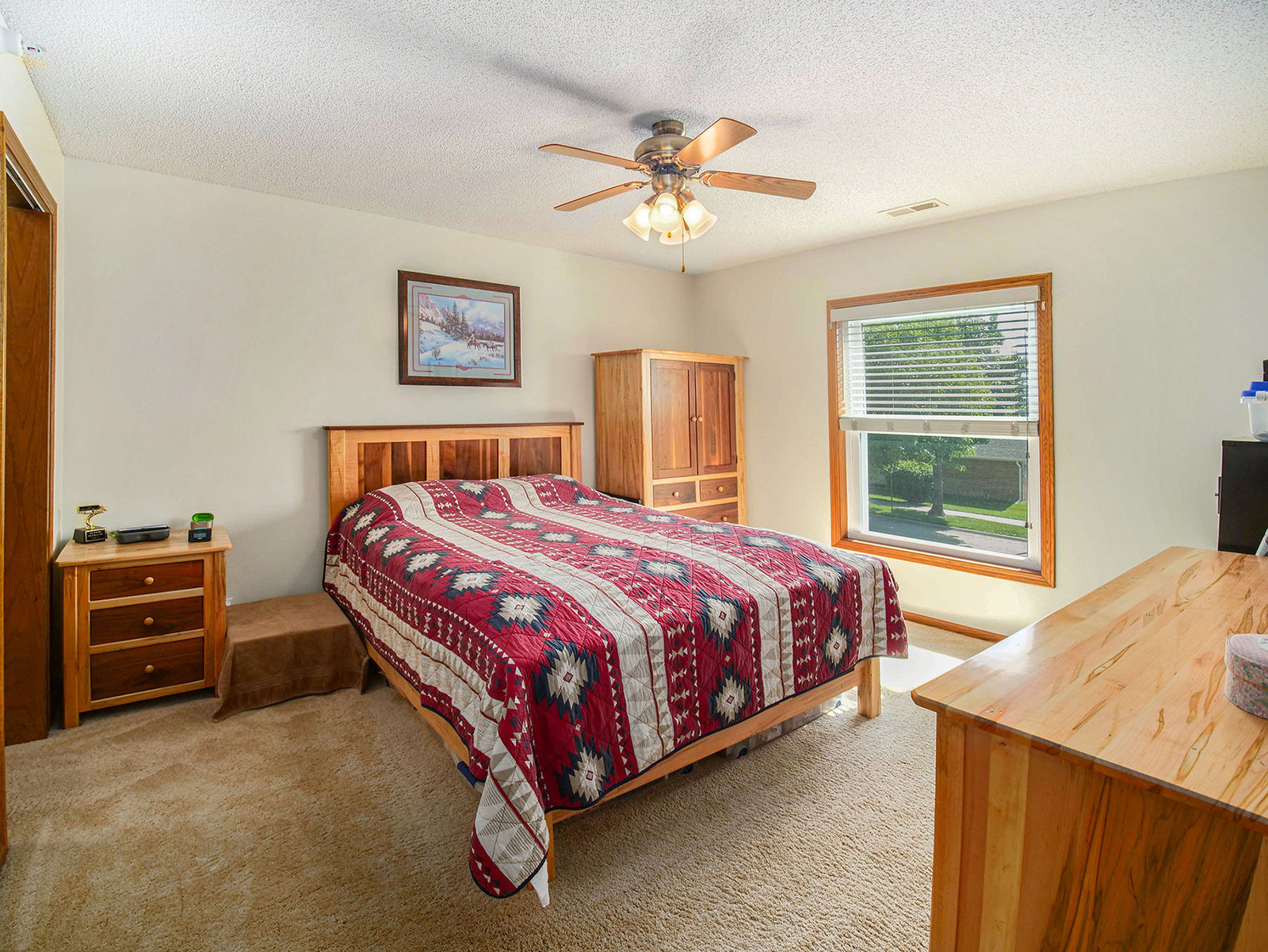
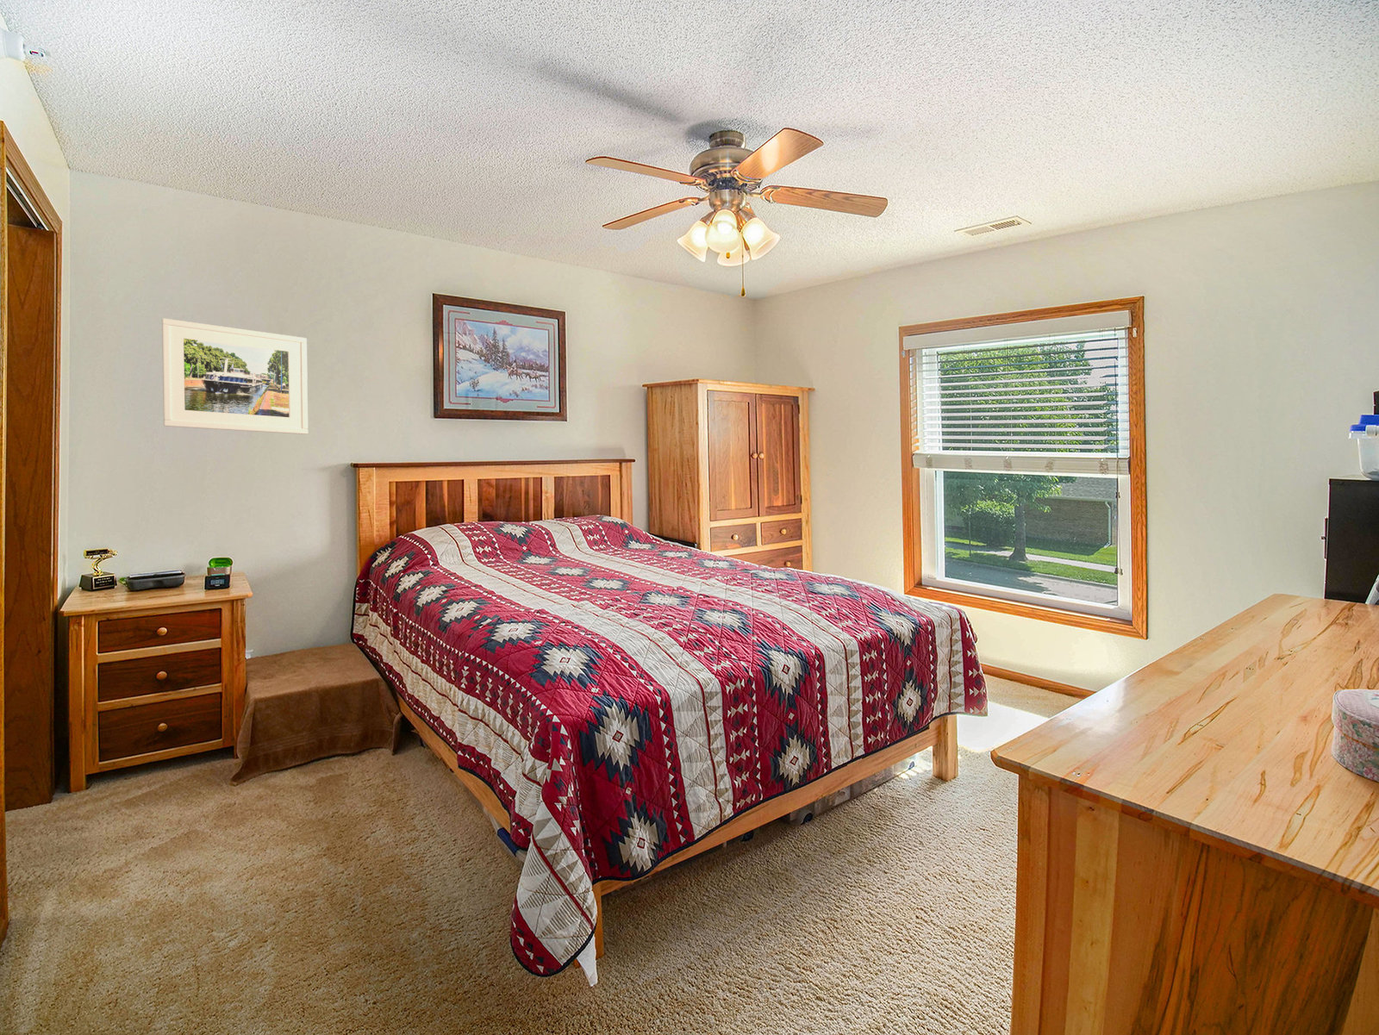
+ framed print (239, 379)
